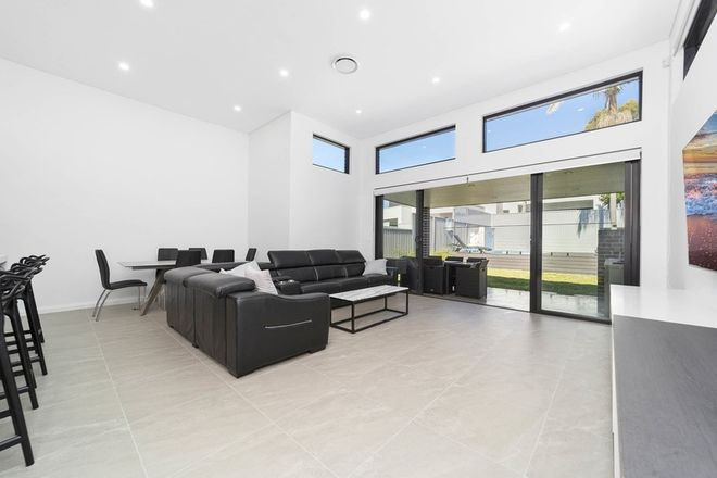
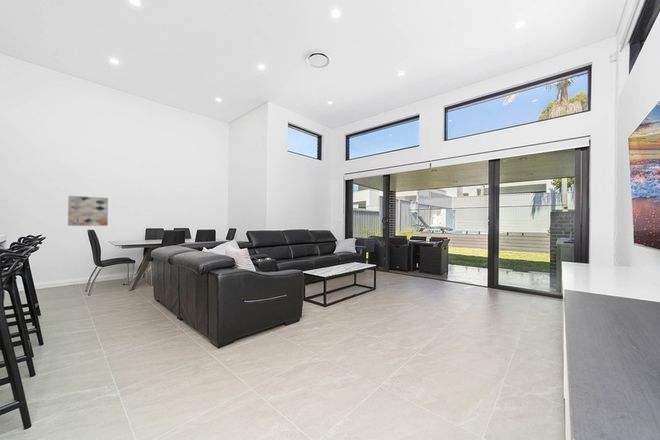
+ wall art (88, 211)
